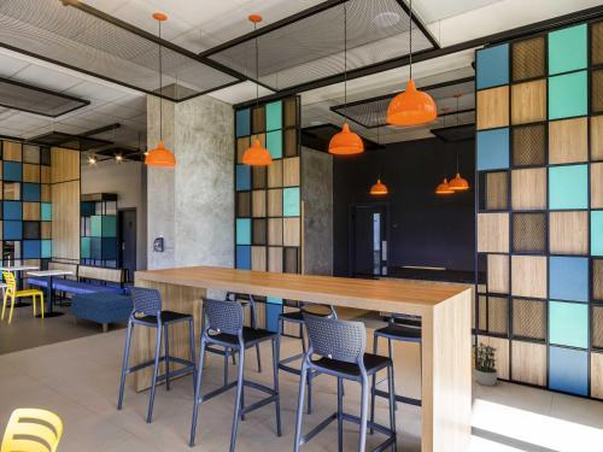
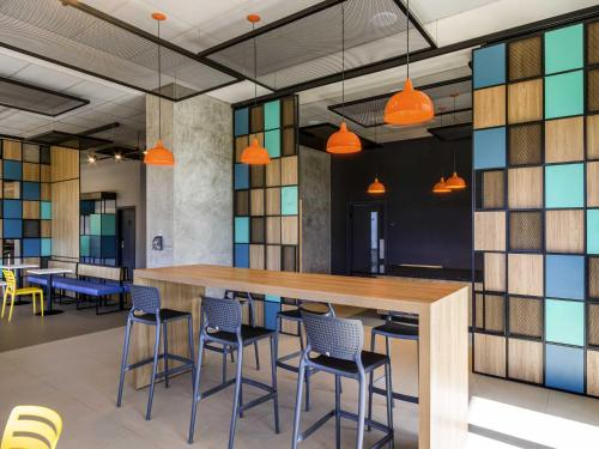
- potted plant (484, 362)
- bench (101, 310)
